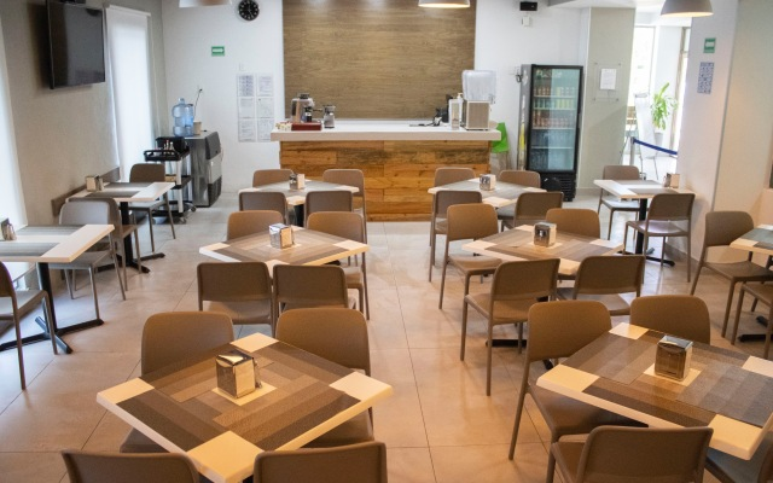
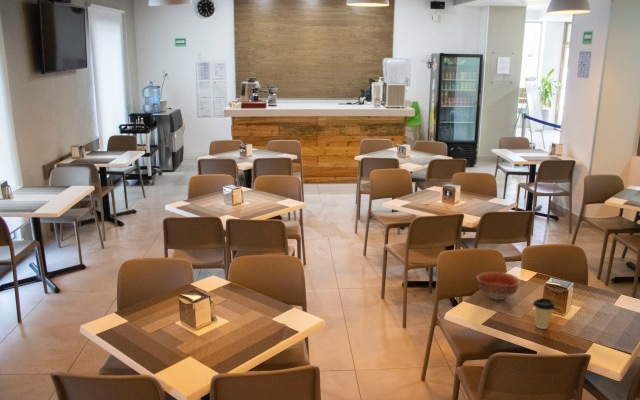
+ bowl (497, 287)
+ coffee cup (542, 313)
